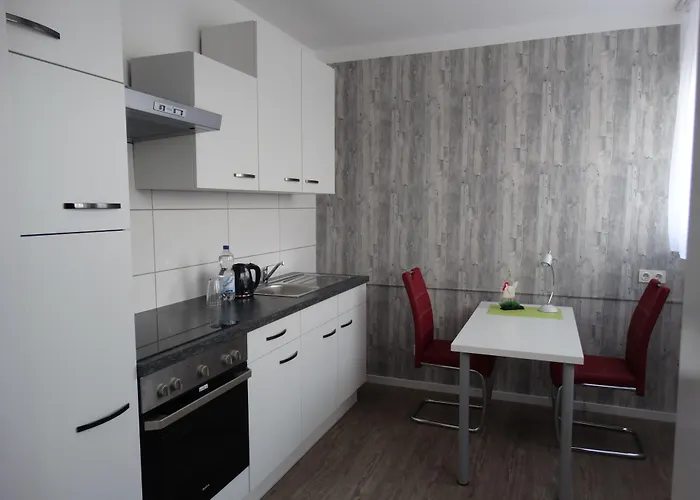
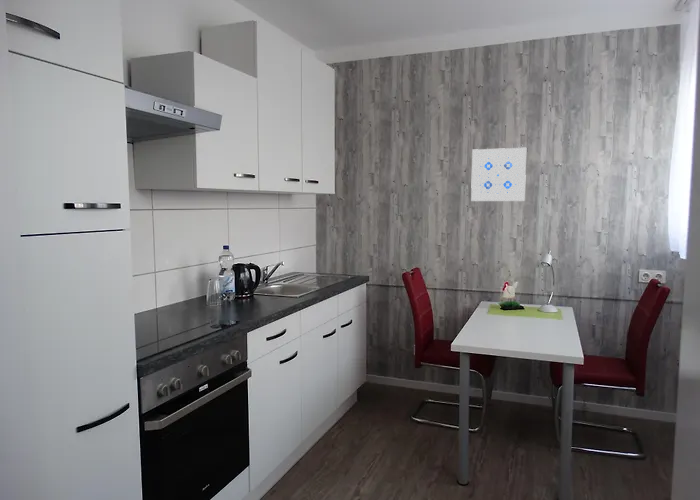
+ wall art (498, 175)
